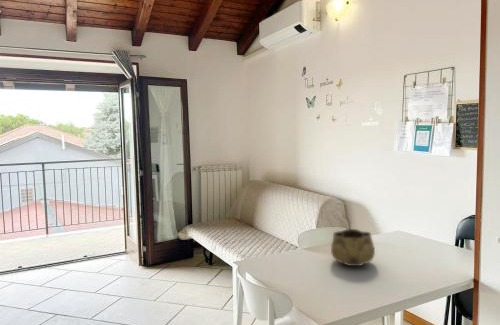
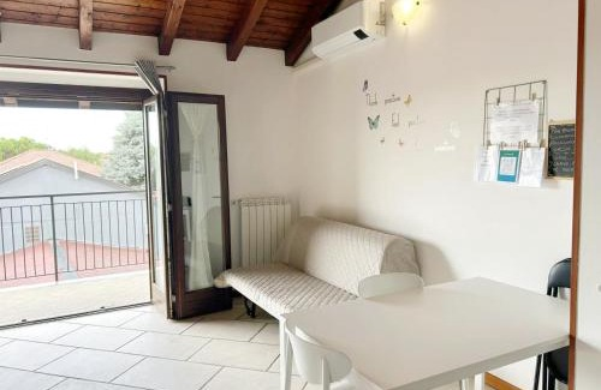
- decorative bowl (352, 248)
